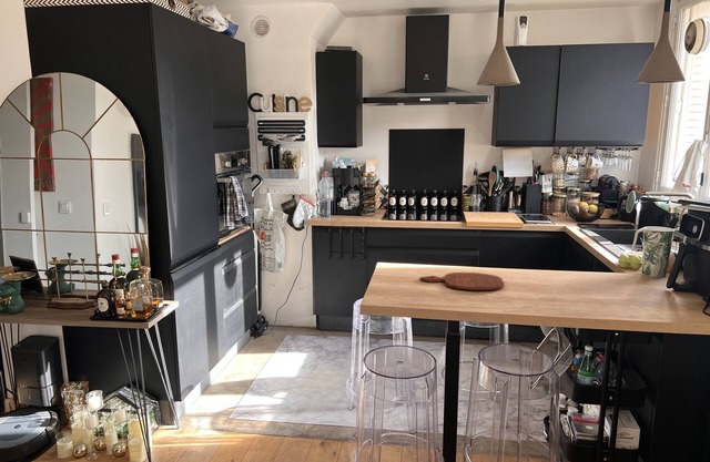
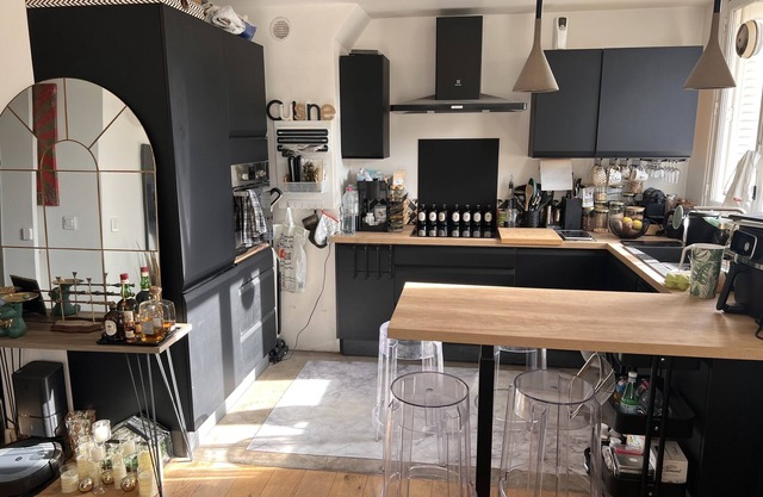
- cutting board (460, 279)
